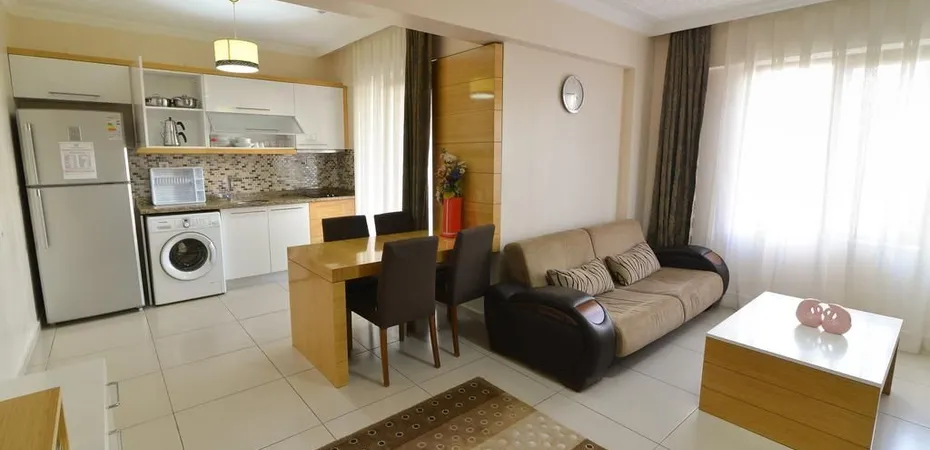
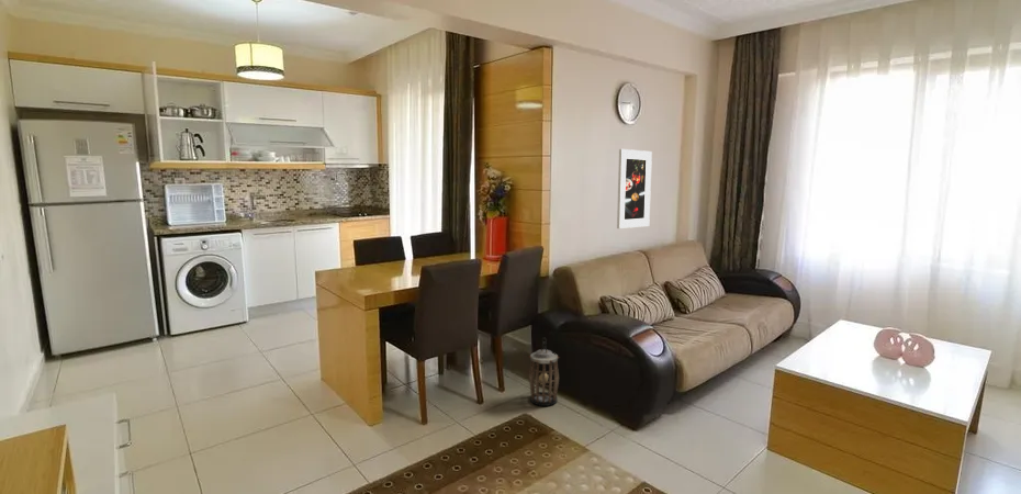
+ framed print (635, 189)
+ lantern (543, 369)
